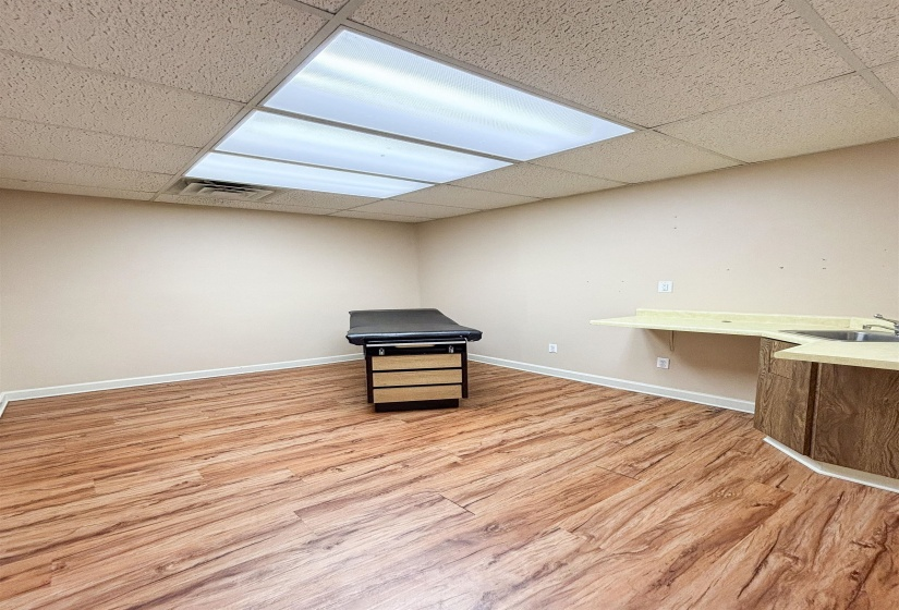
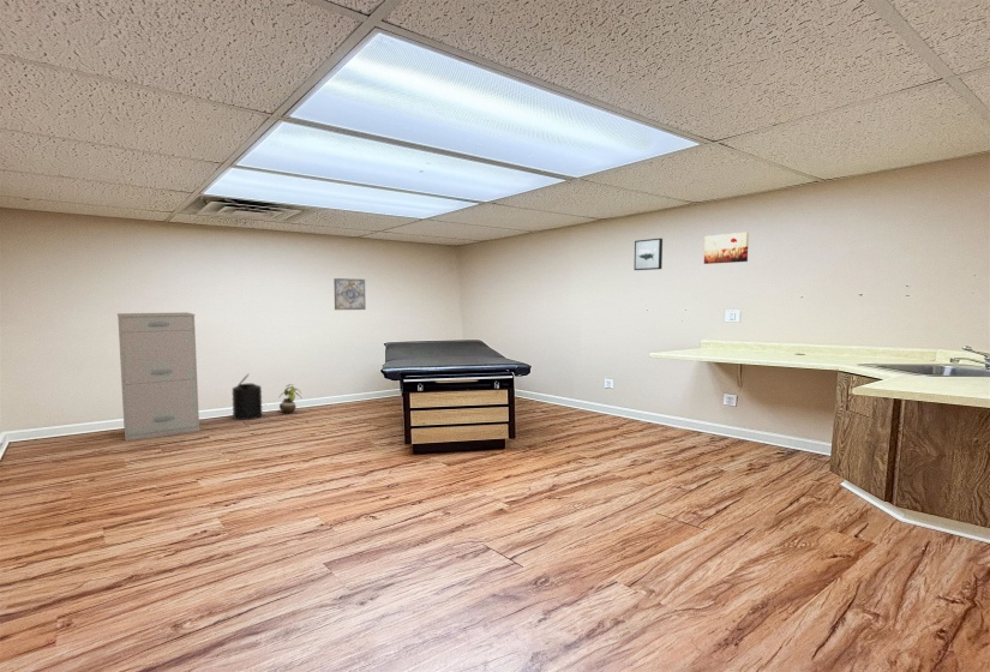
+ trash can (246, 395)
+ wall art (349, 294)
+ potted plant (289, 397)
+ filing cabinet (158, 372)
+ wall art (725, 248)
+ wall art (648, 254)
